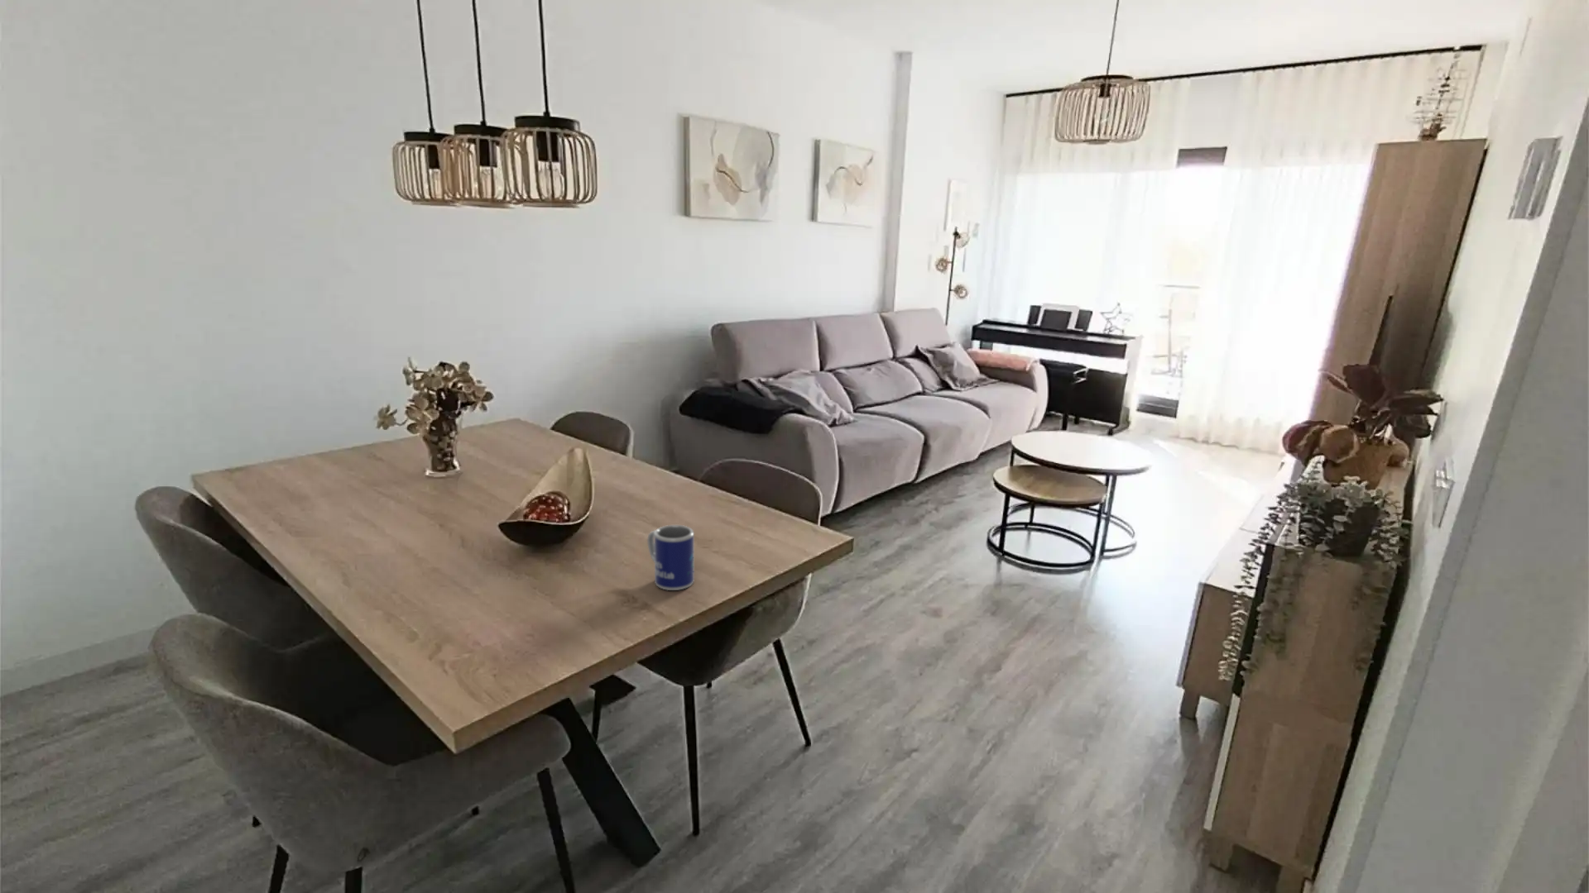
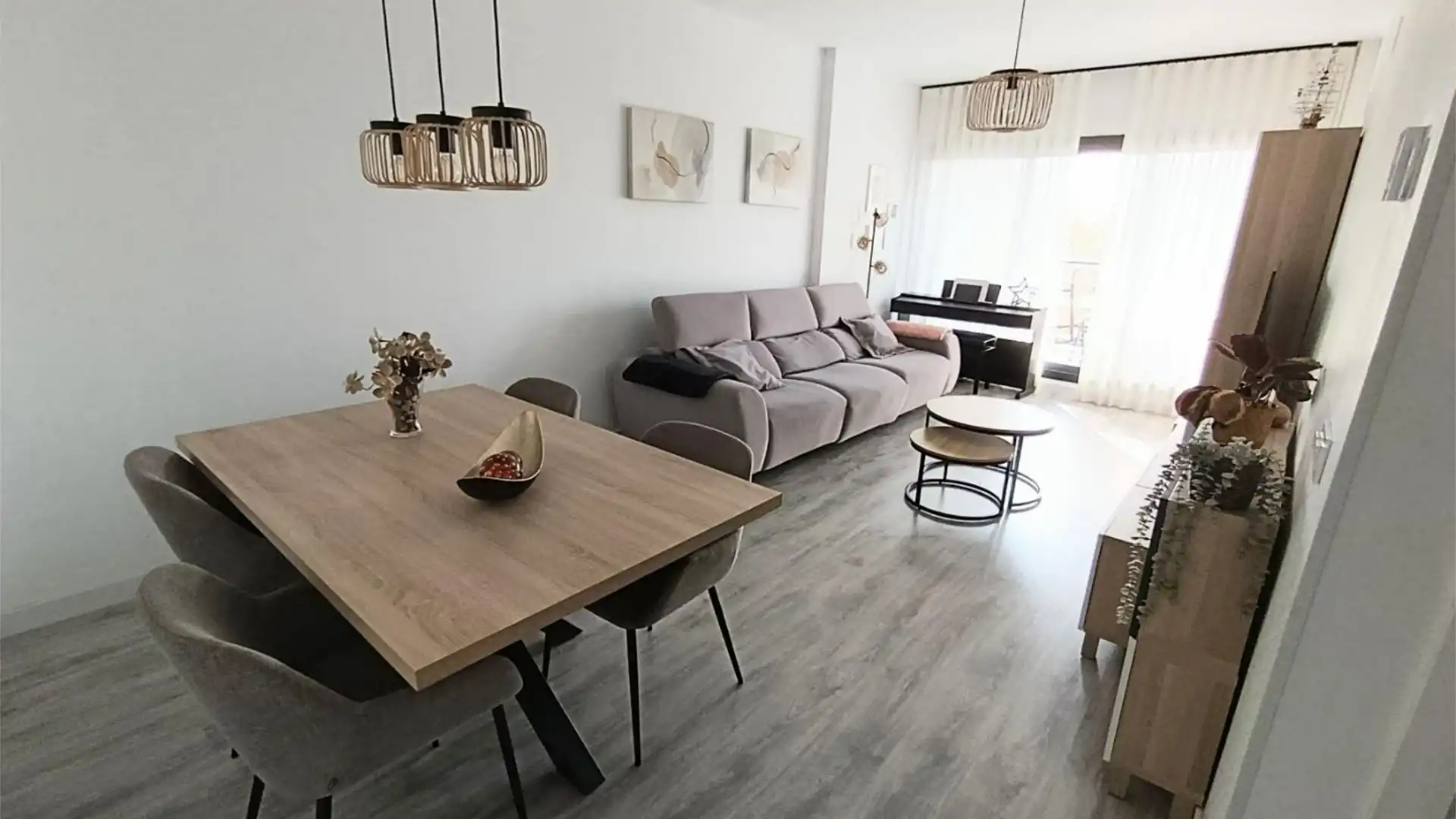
- mug (668, 554)
